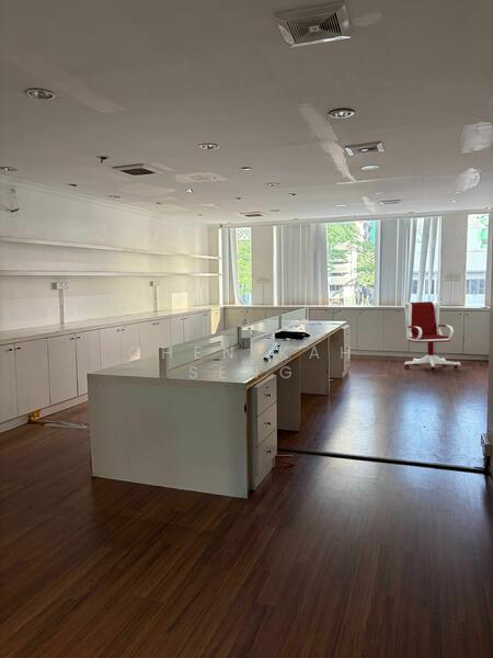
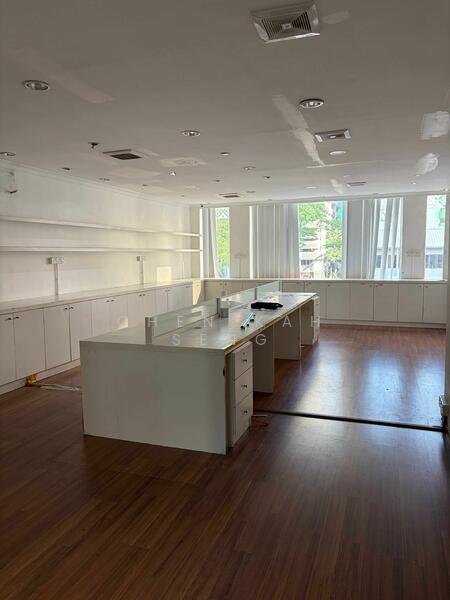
- office chair (431, 334)
